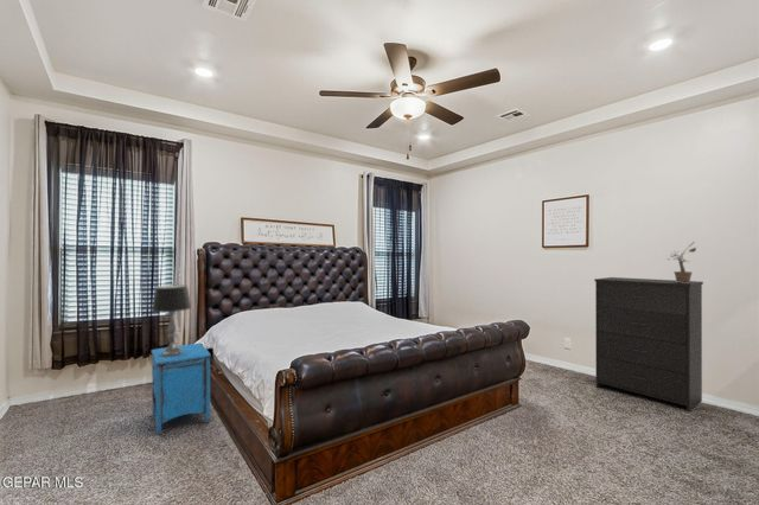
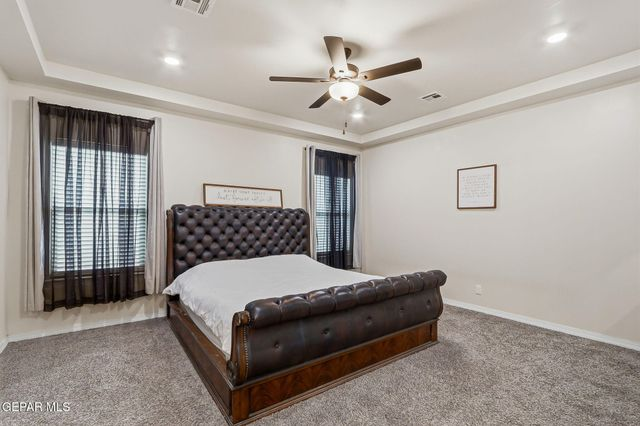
- nightstand (180, 385)
- table lamp (171, 319)
- potted plant (680, 261)
- dresser (645, 337)
